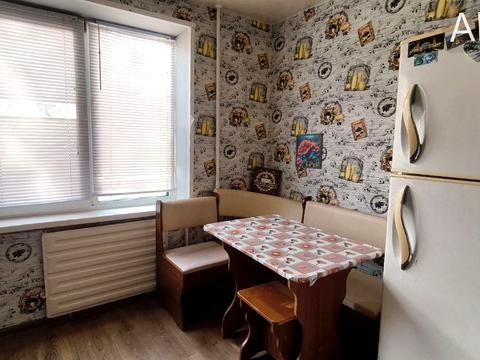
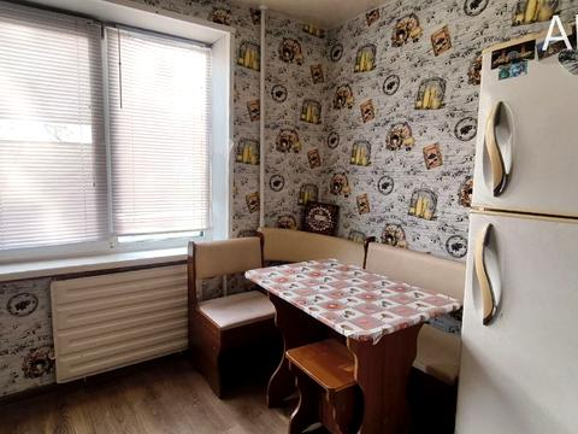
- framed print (308, 151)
